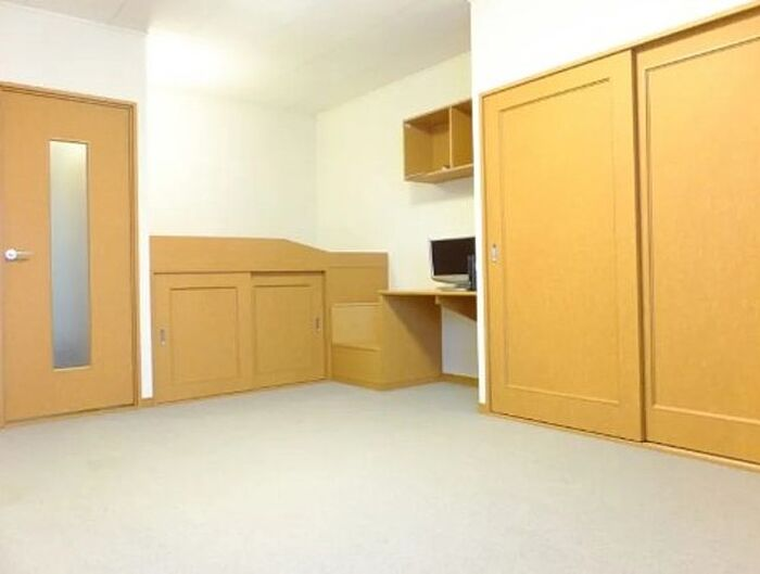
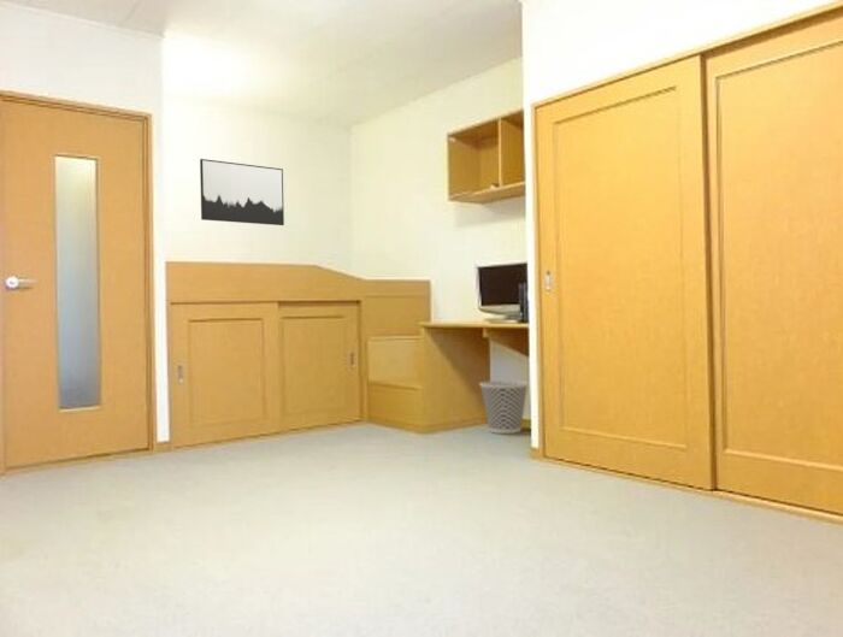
+ wastebasket (503, 406)
+ wall art (243, 193)
